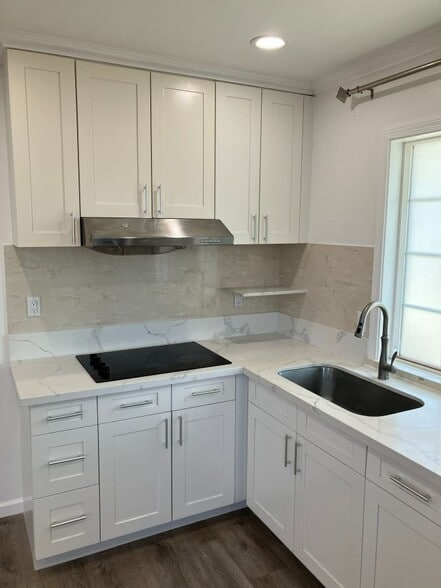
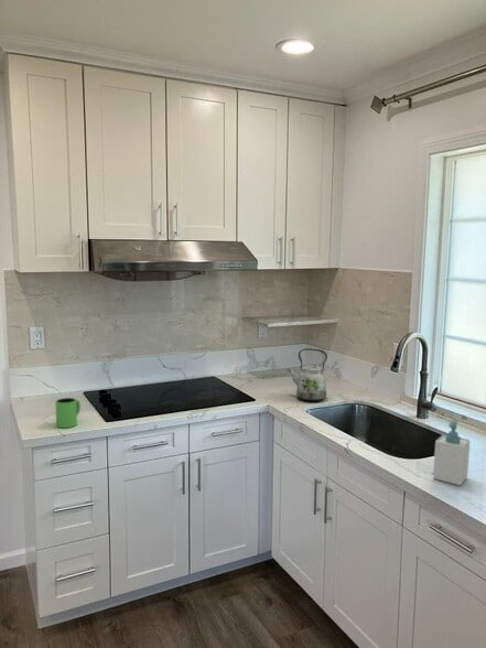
+ kettle (306, 372)
+ mug (69, 411)
+ soap bottle (452, 450)
